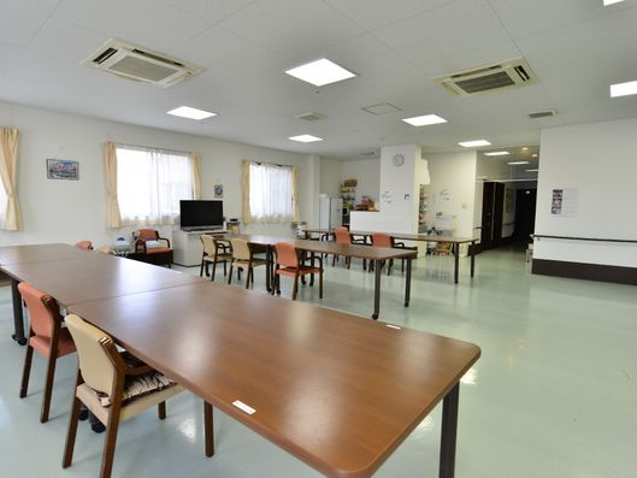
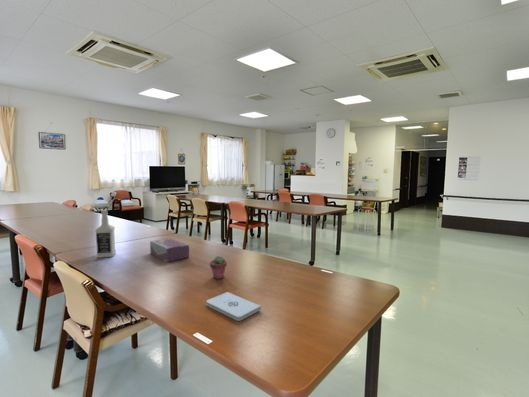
+ tissue box (169, 248)
+ vodka (105, 233)
+ potted succulent (218, 266)
+ notepad (232, 305)
